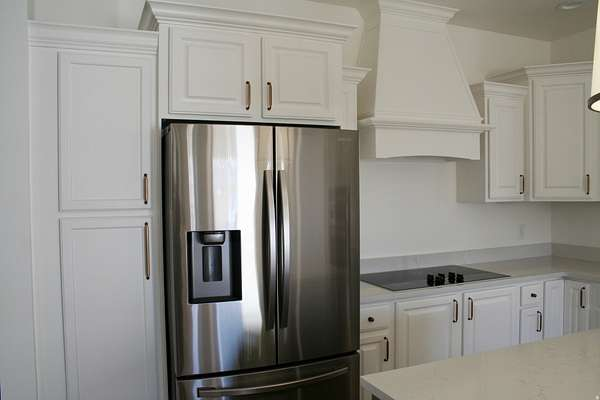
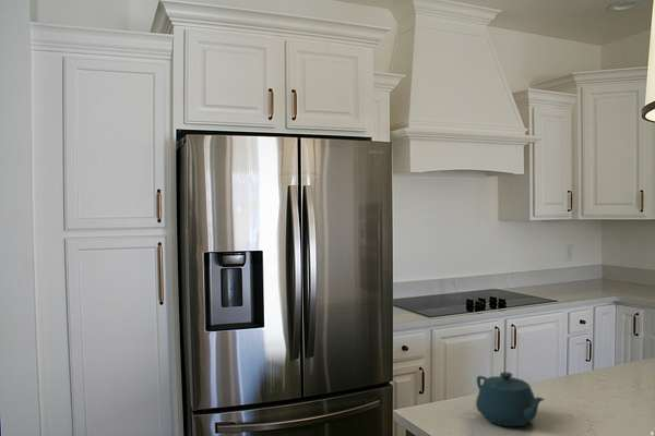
+ teapot (508, 397)
